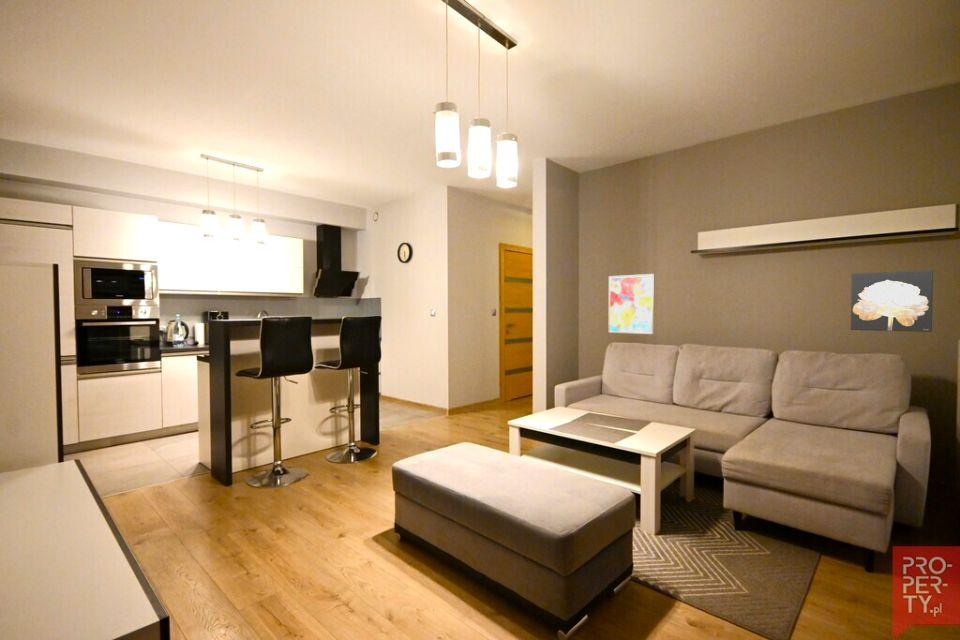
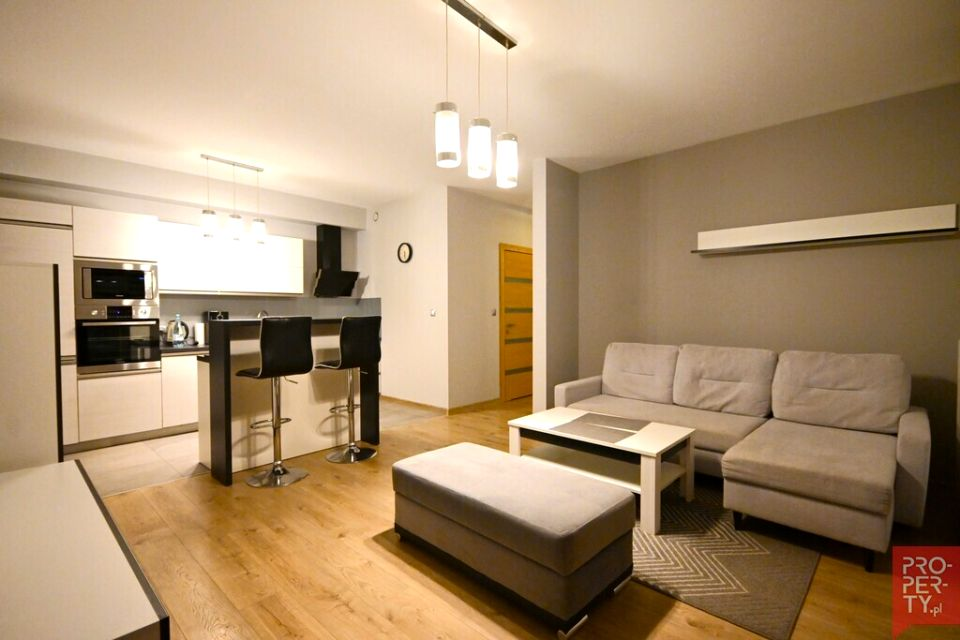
- wall art (889, 301)
- wall art (630, 304)
